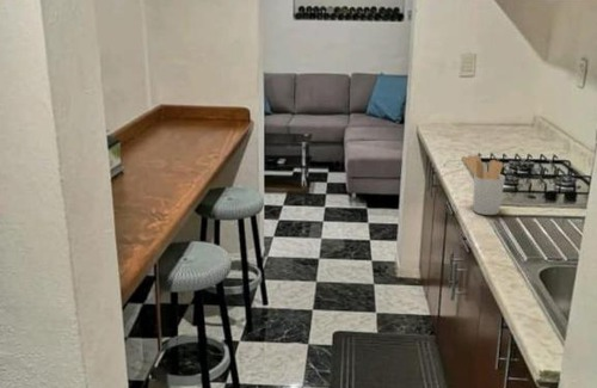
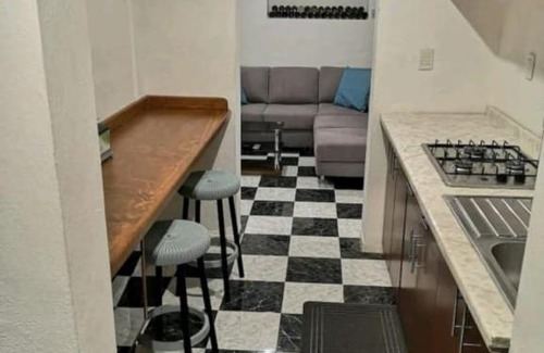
- utensil holder (481, 183)
